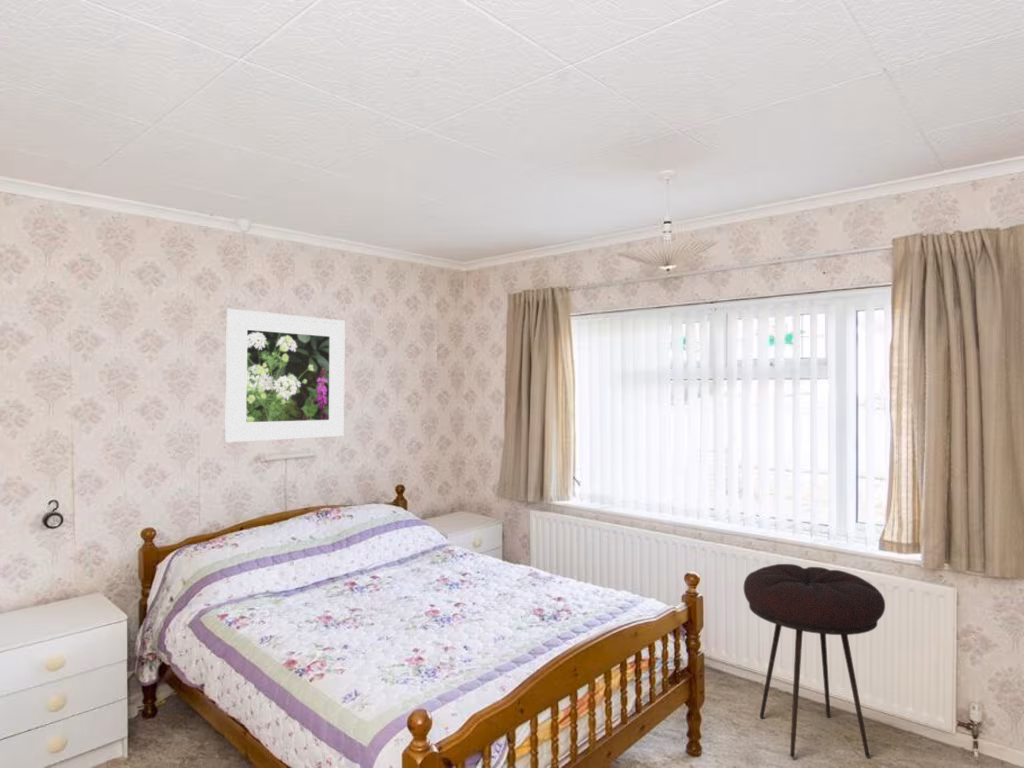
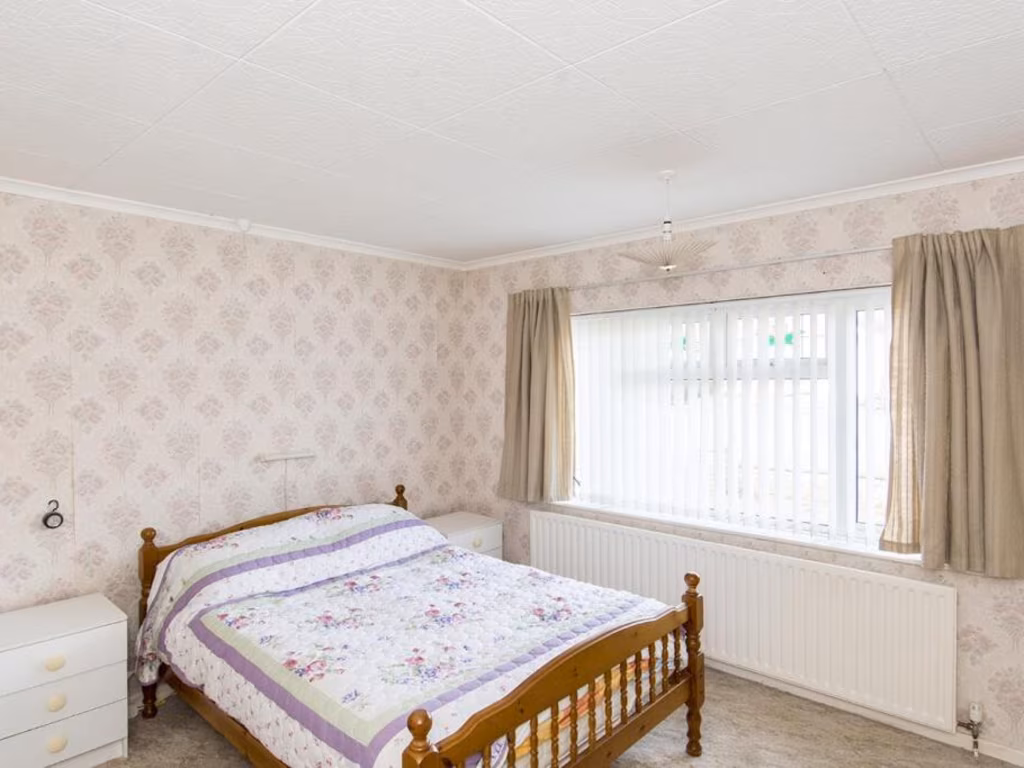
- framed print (289, 377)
- stool (800, 655)
